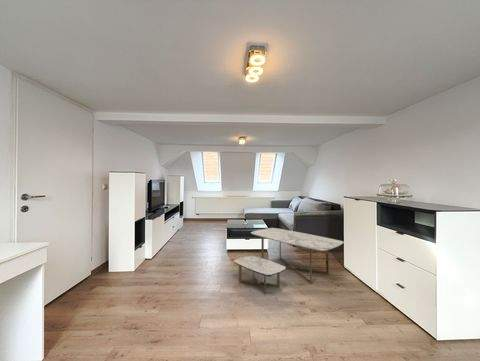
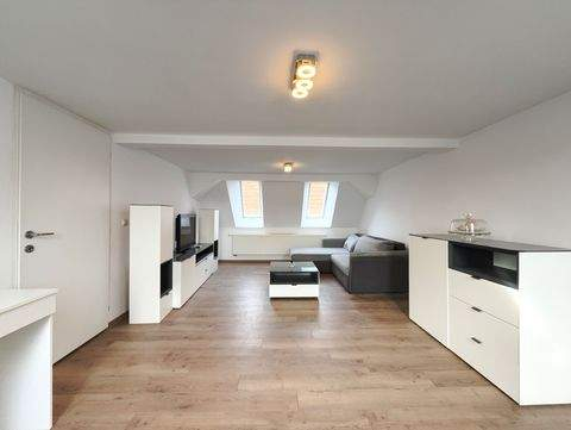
- coffee table (280, 257)
